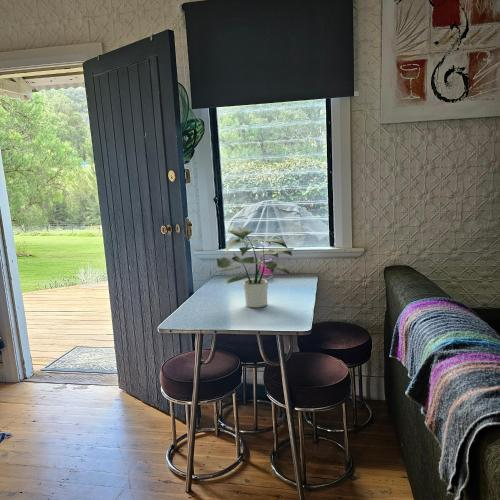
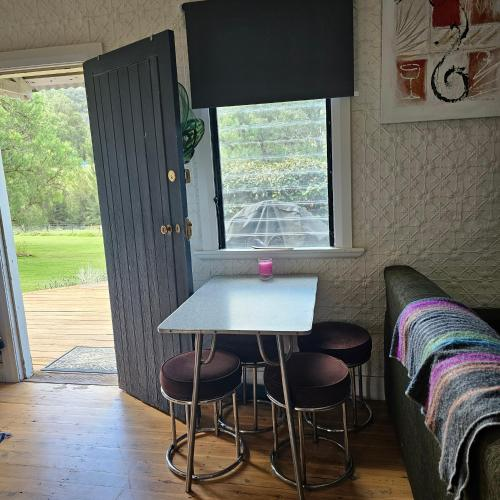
- potted plant (256, 266)
